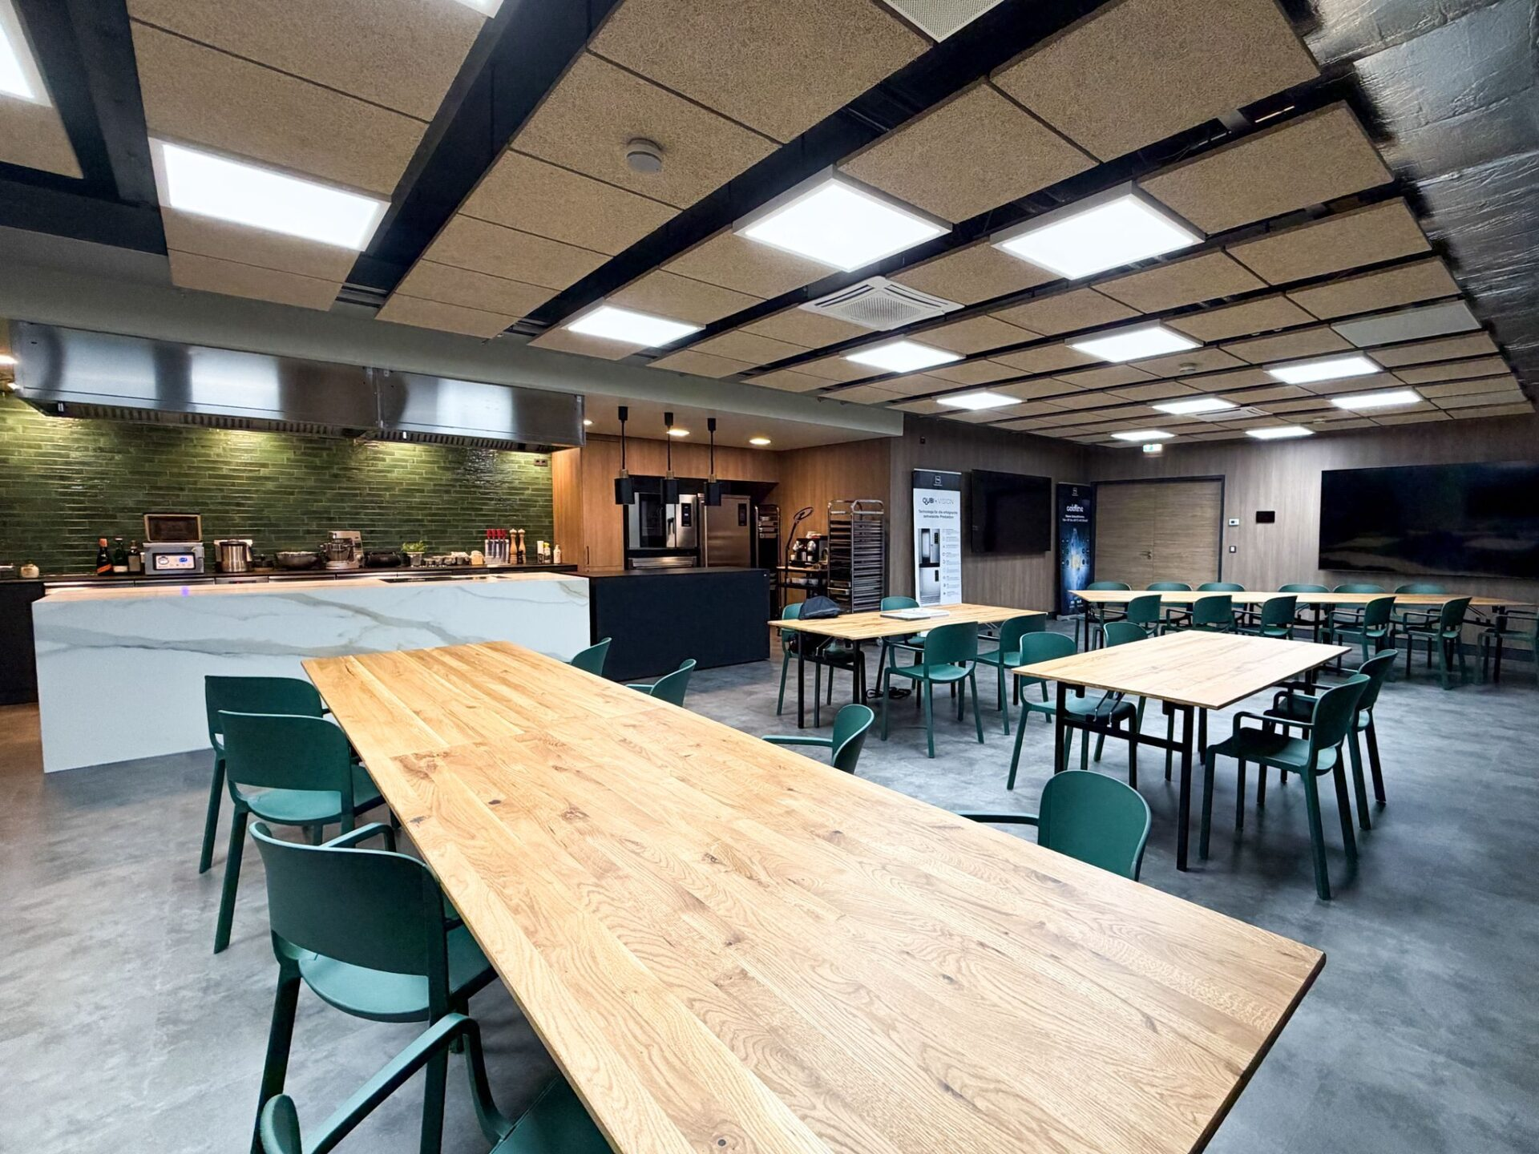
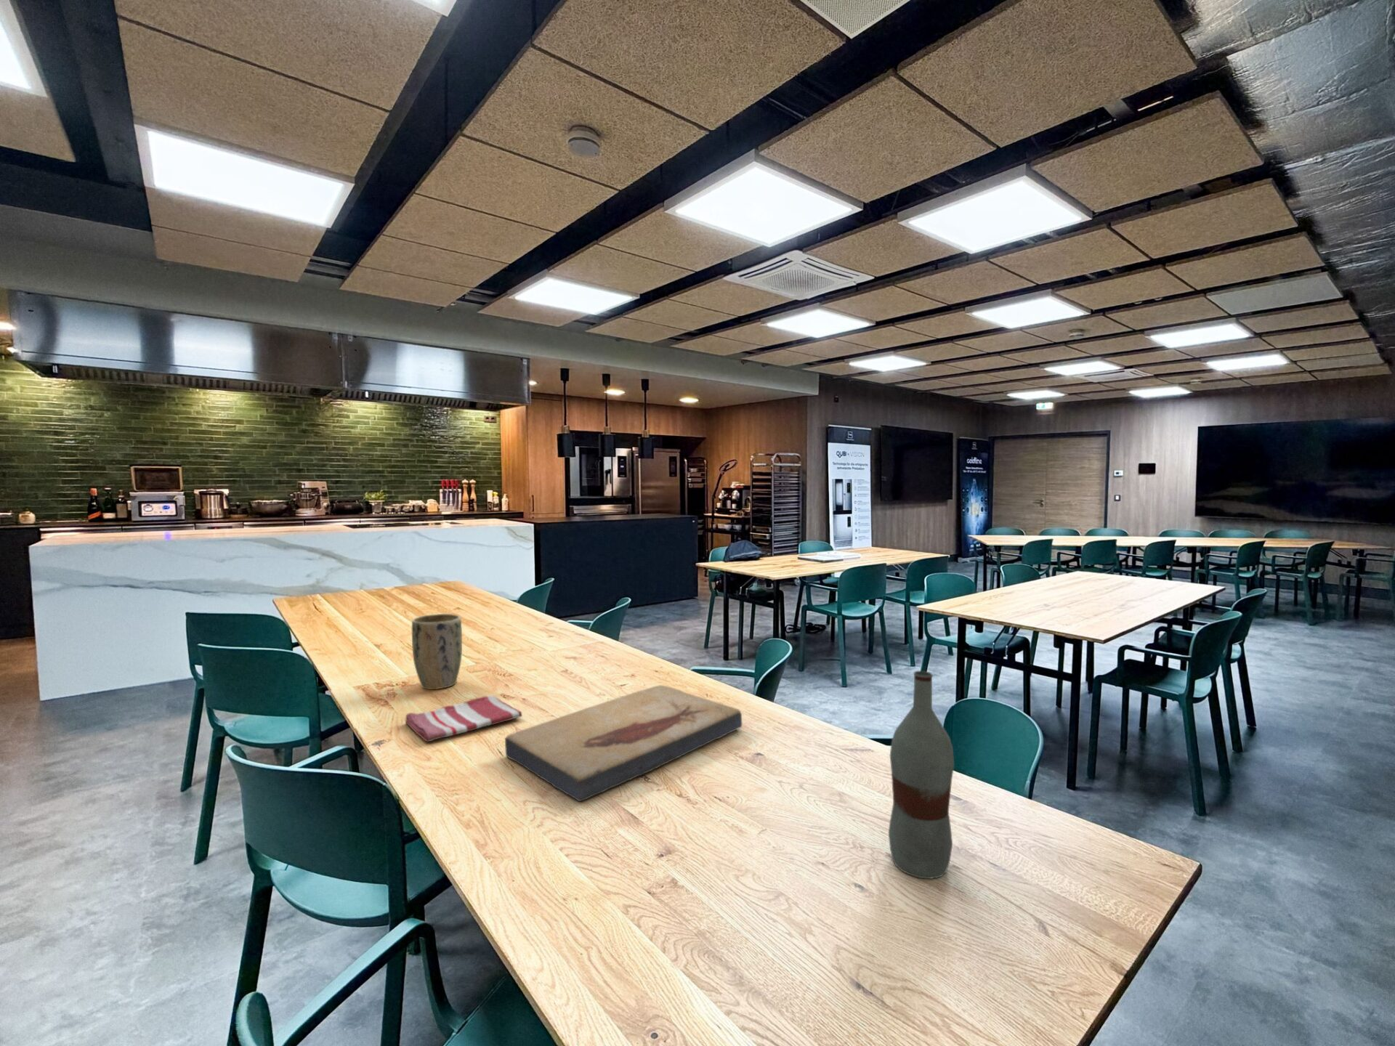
+ fish fossil (628, 731)
+ bottle (922, 768)
+ plant pot (437, 650)
+ dish towel (464, 715)
